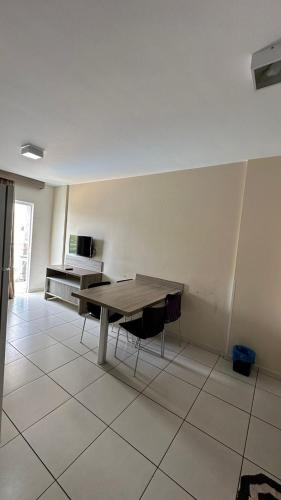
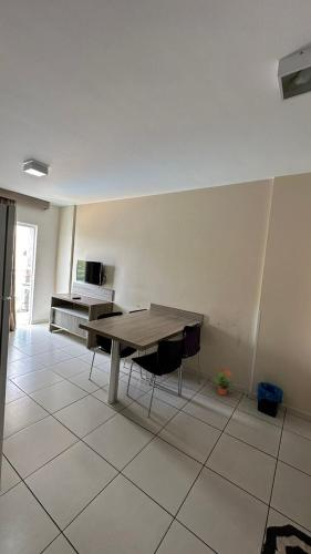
+ potted plant (222, 381)
